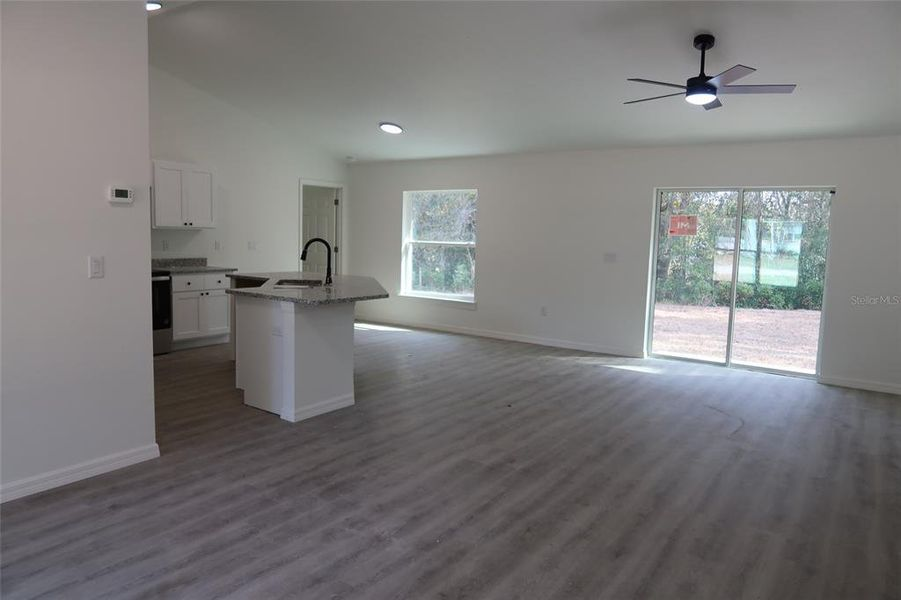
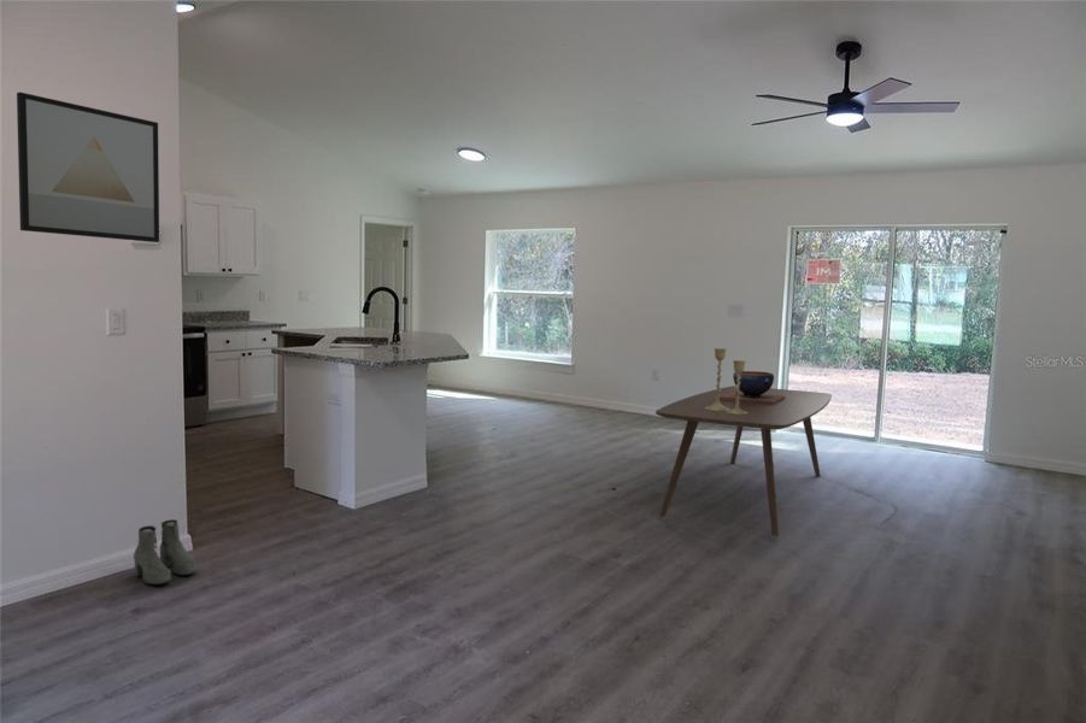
+ boots (164, 549)
+ decorative bowl (752, 386)
+ dining table (763, 448)
+ wall art (93, 172)
+ candlestick (720, 380)
